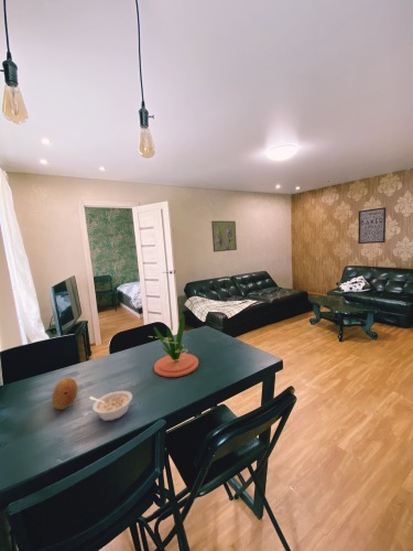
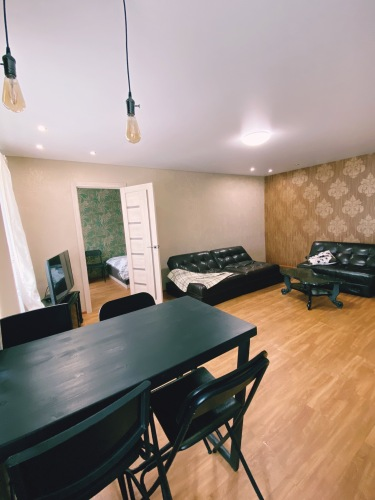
- fruit (64, 390)
- plant (173, 342)
- legume (111, 406)
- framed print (224, 236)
- wall art (371, 226)
